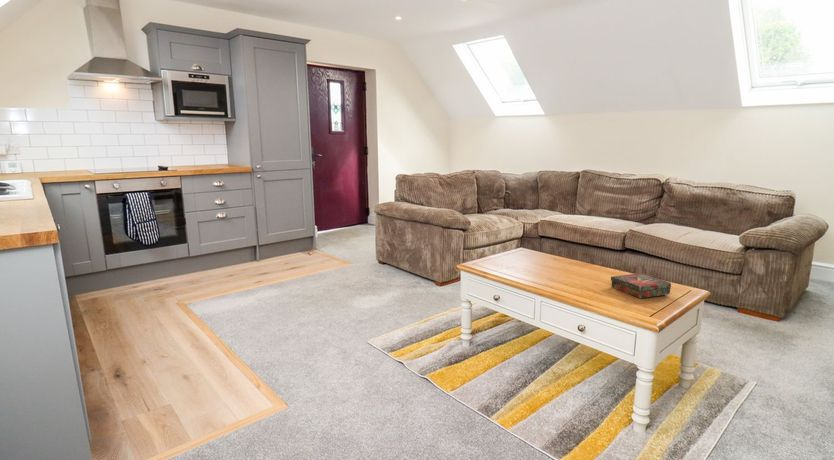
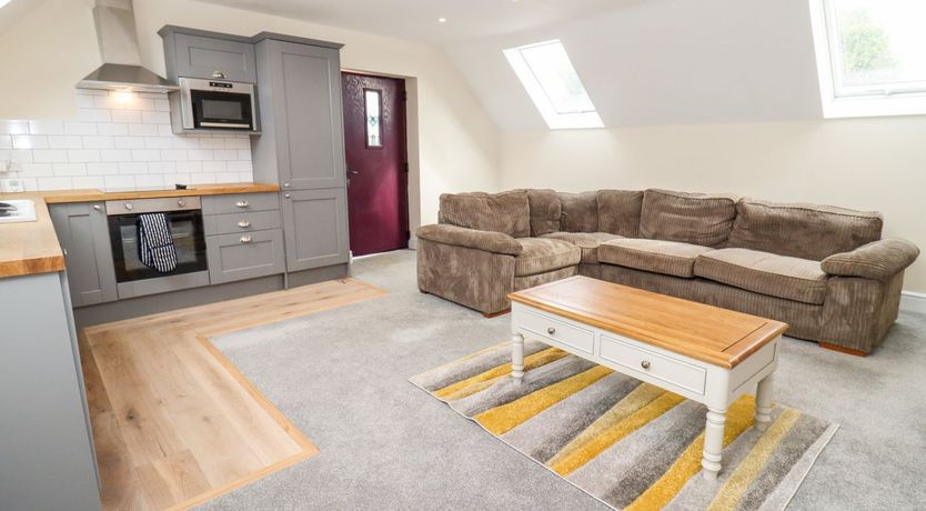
- book (639, 285)
